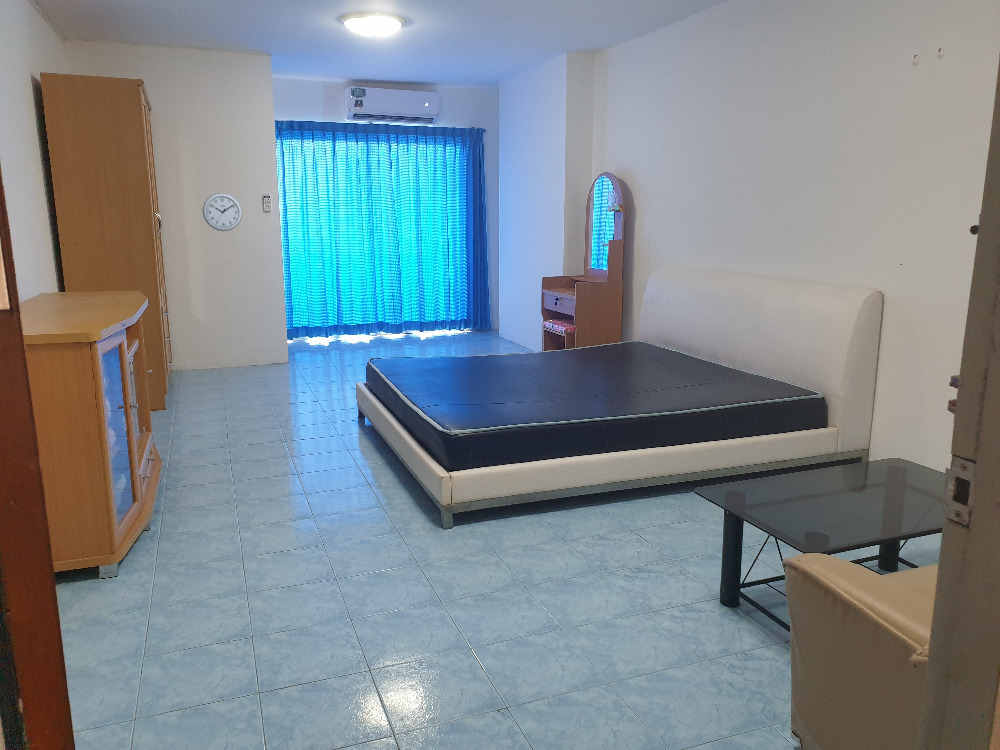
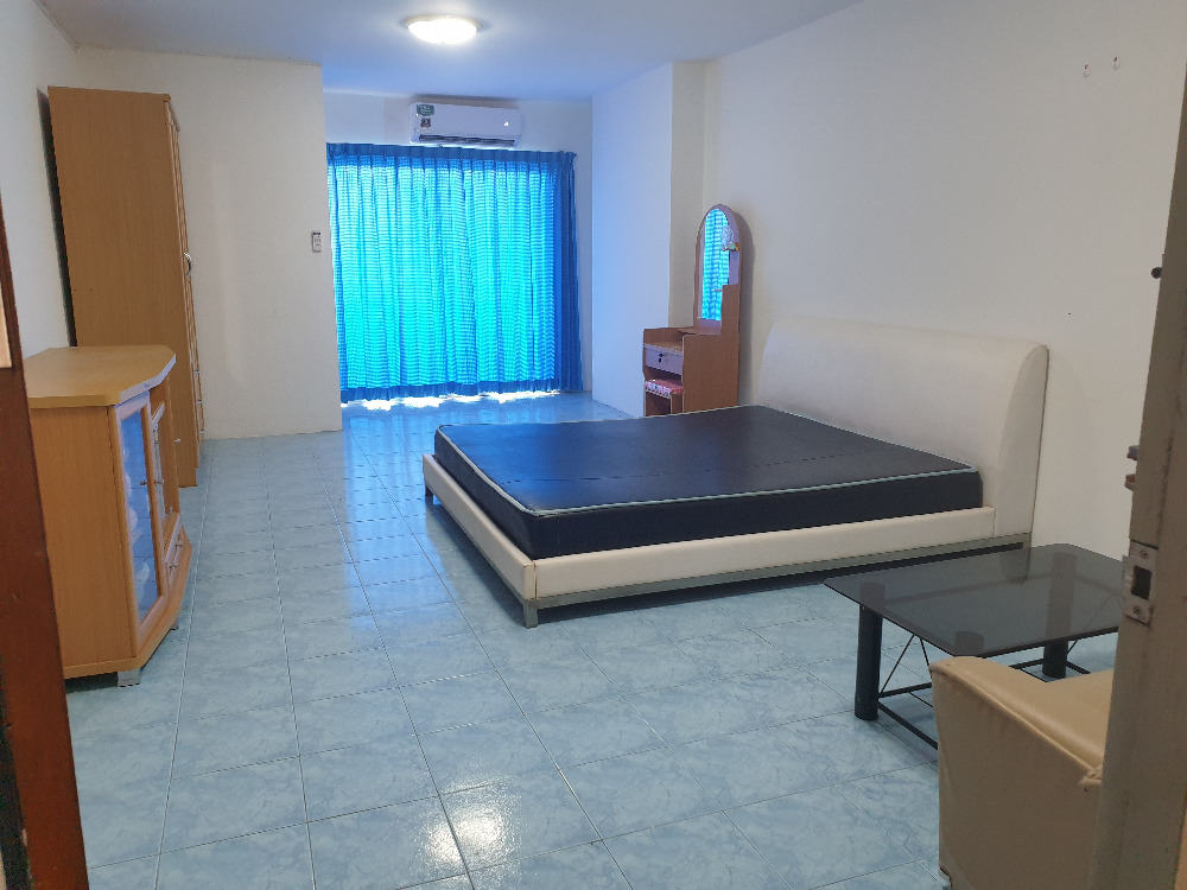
- wall clock (222, 212)
